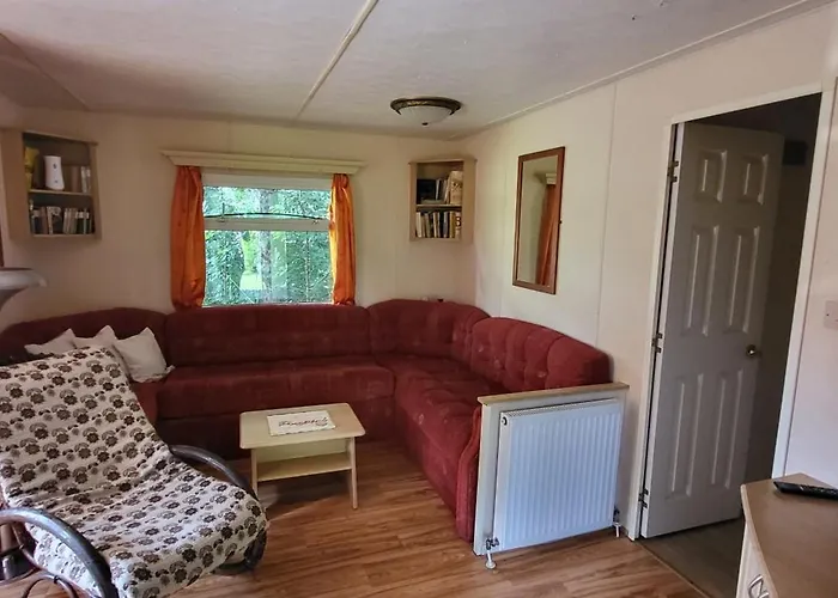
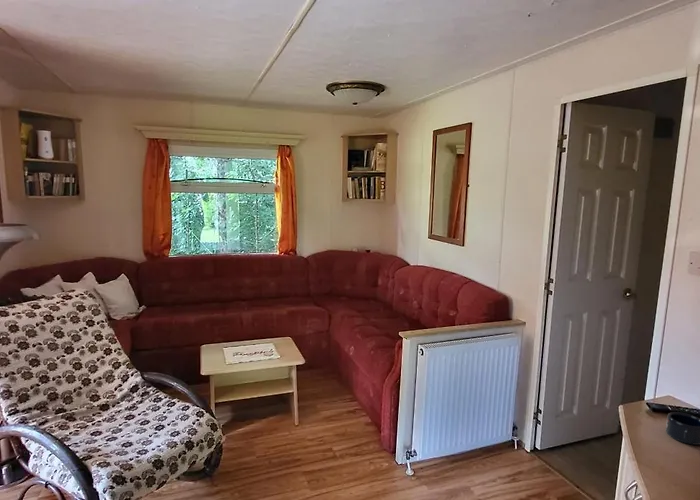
+ mug (685, 429)
